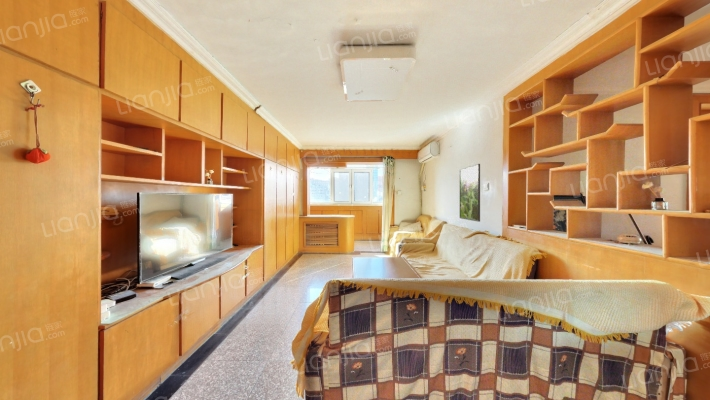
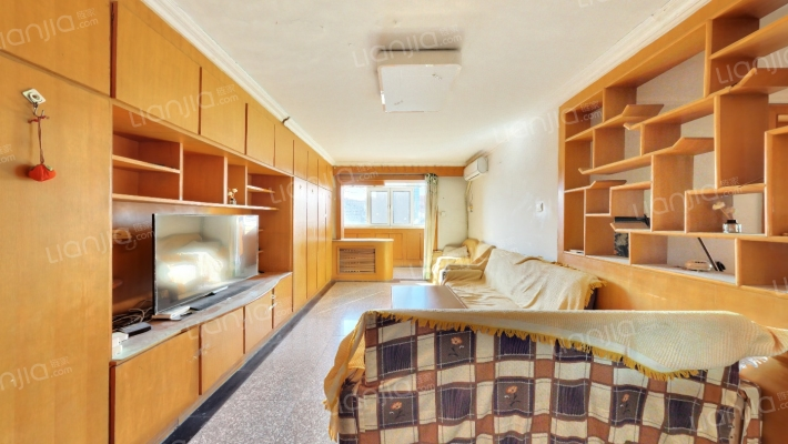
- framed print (468, 193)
